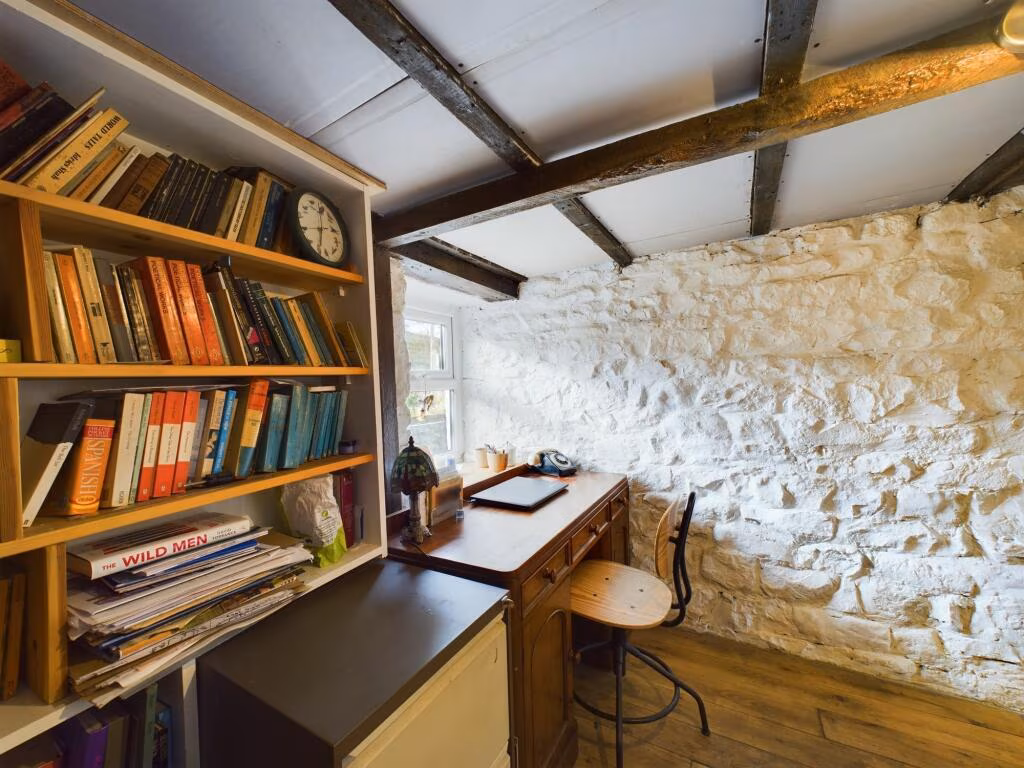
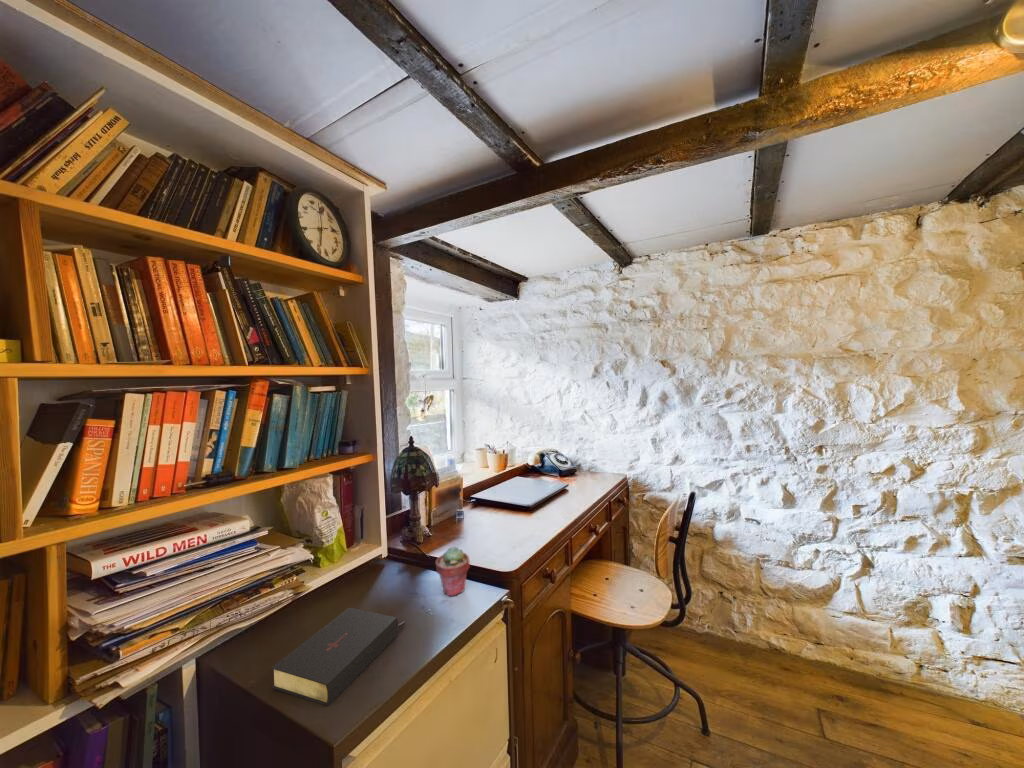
+ bible (349, 642)
+ potted succulent (453, 568)
